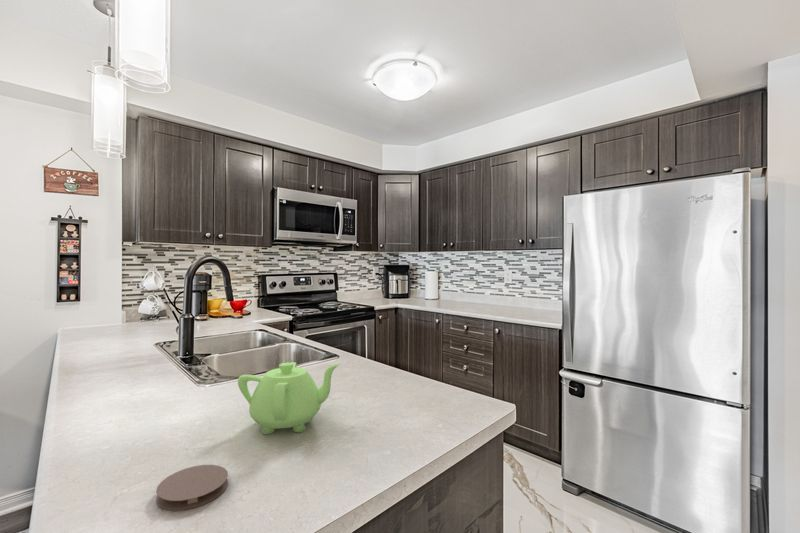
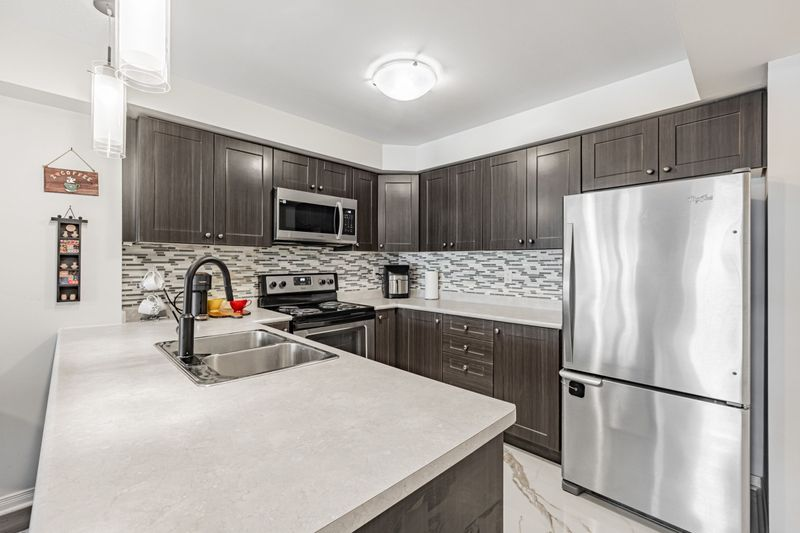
- coaster (193, 485)
- teapot (289, 393)
